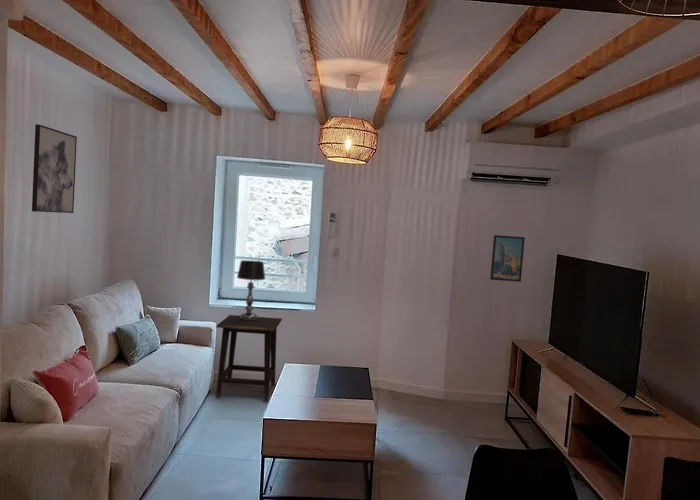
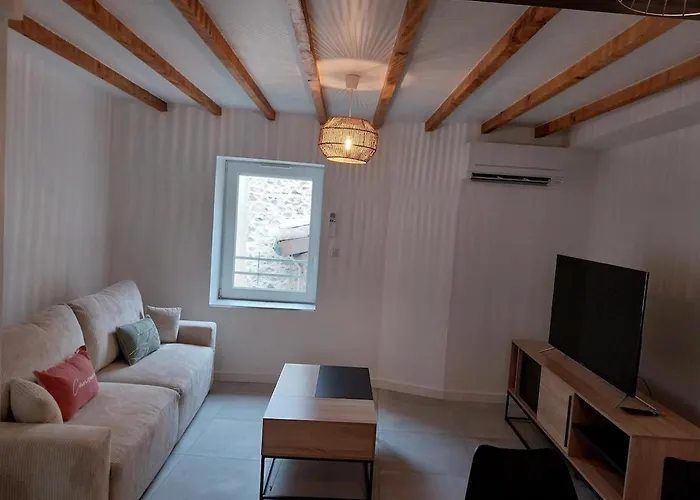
- table lamp (250, 290)
- wall art (55, 171)
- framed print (507, 258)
- side table (244, 365)
